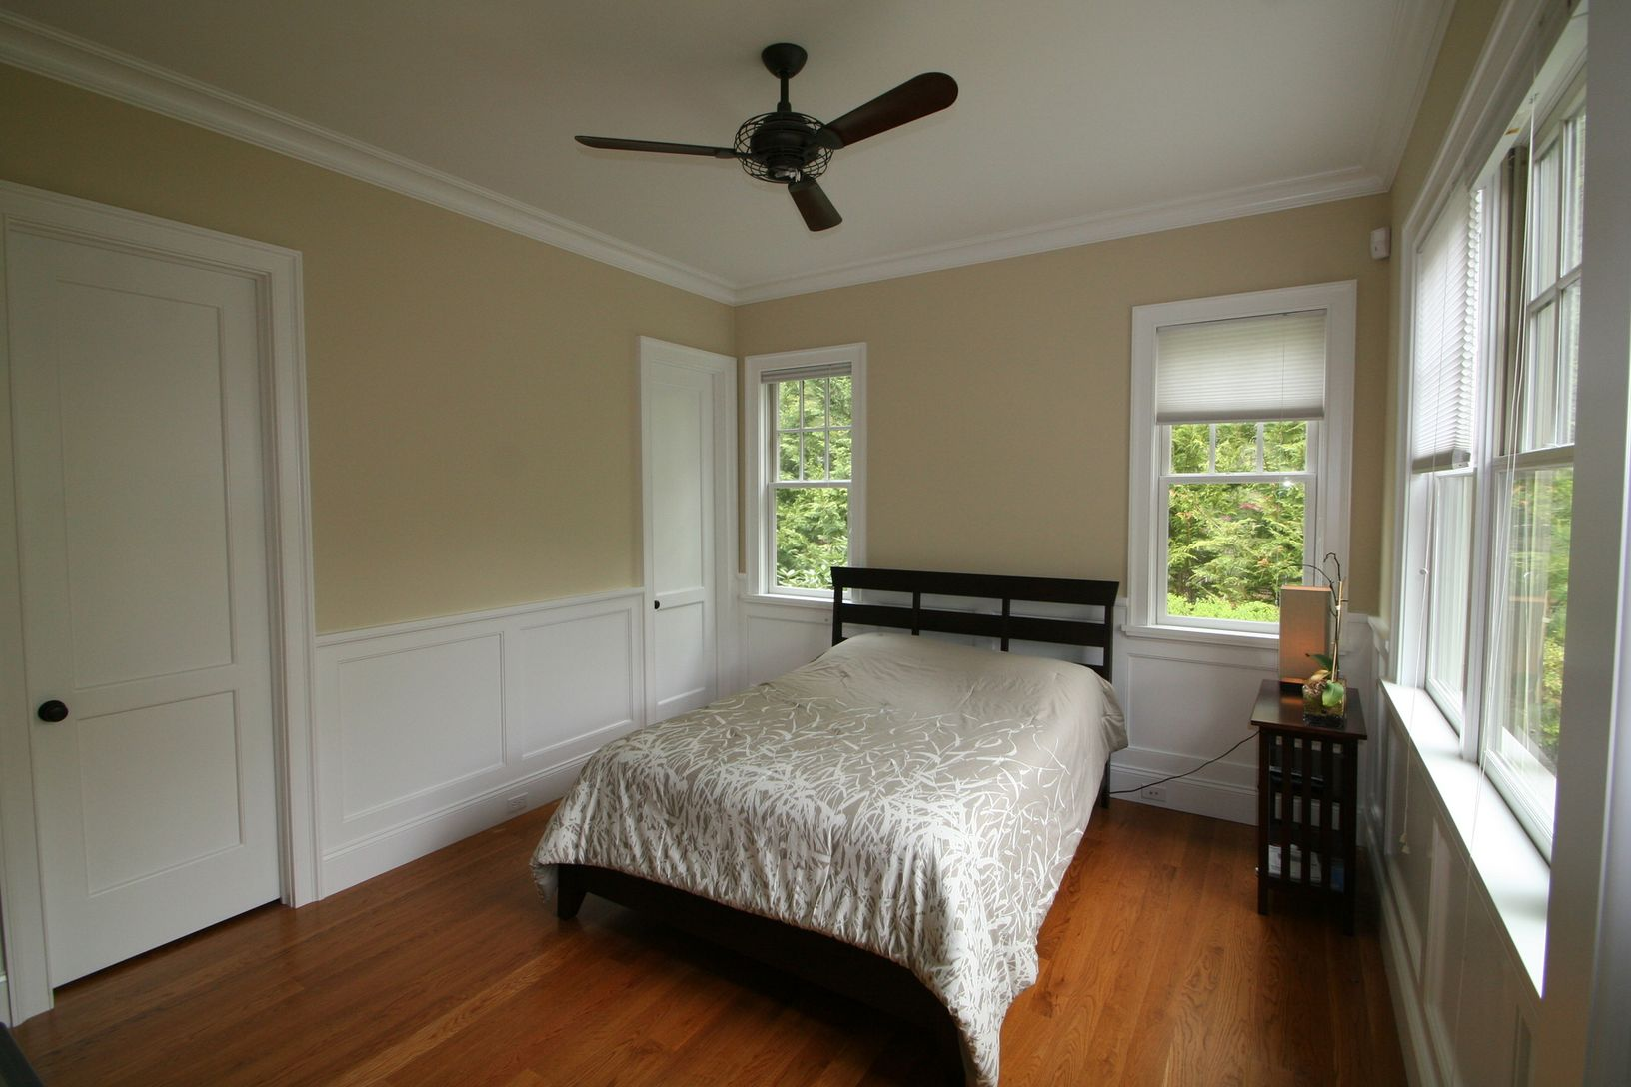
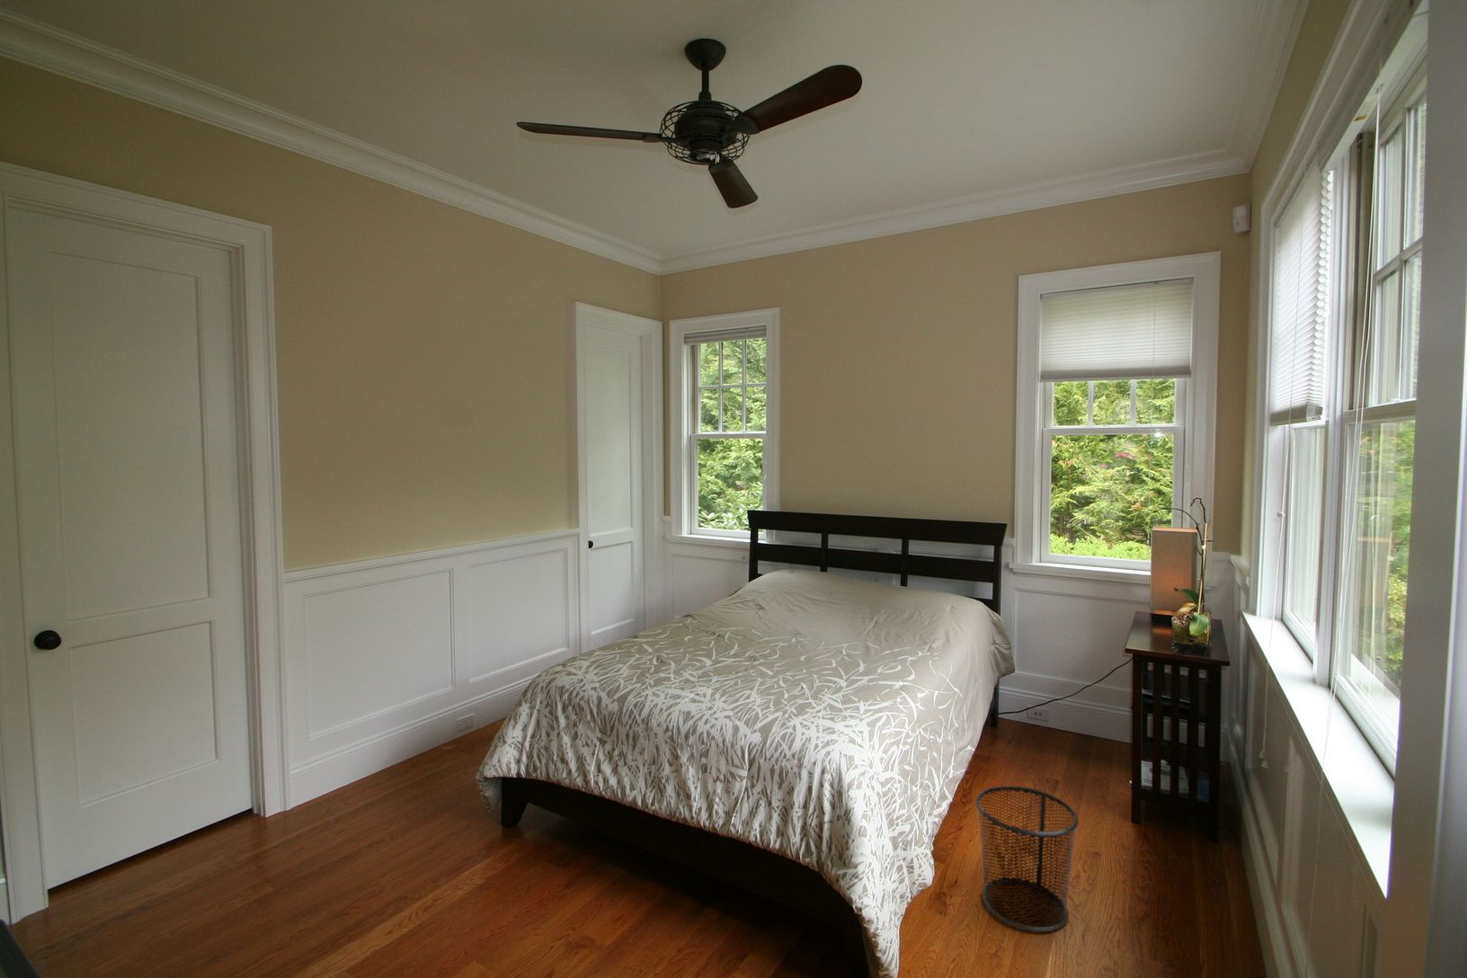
+ waste bin (1025, 856)
